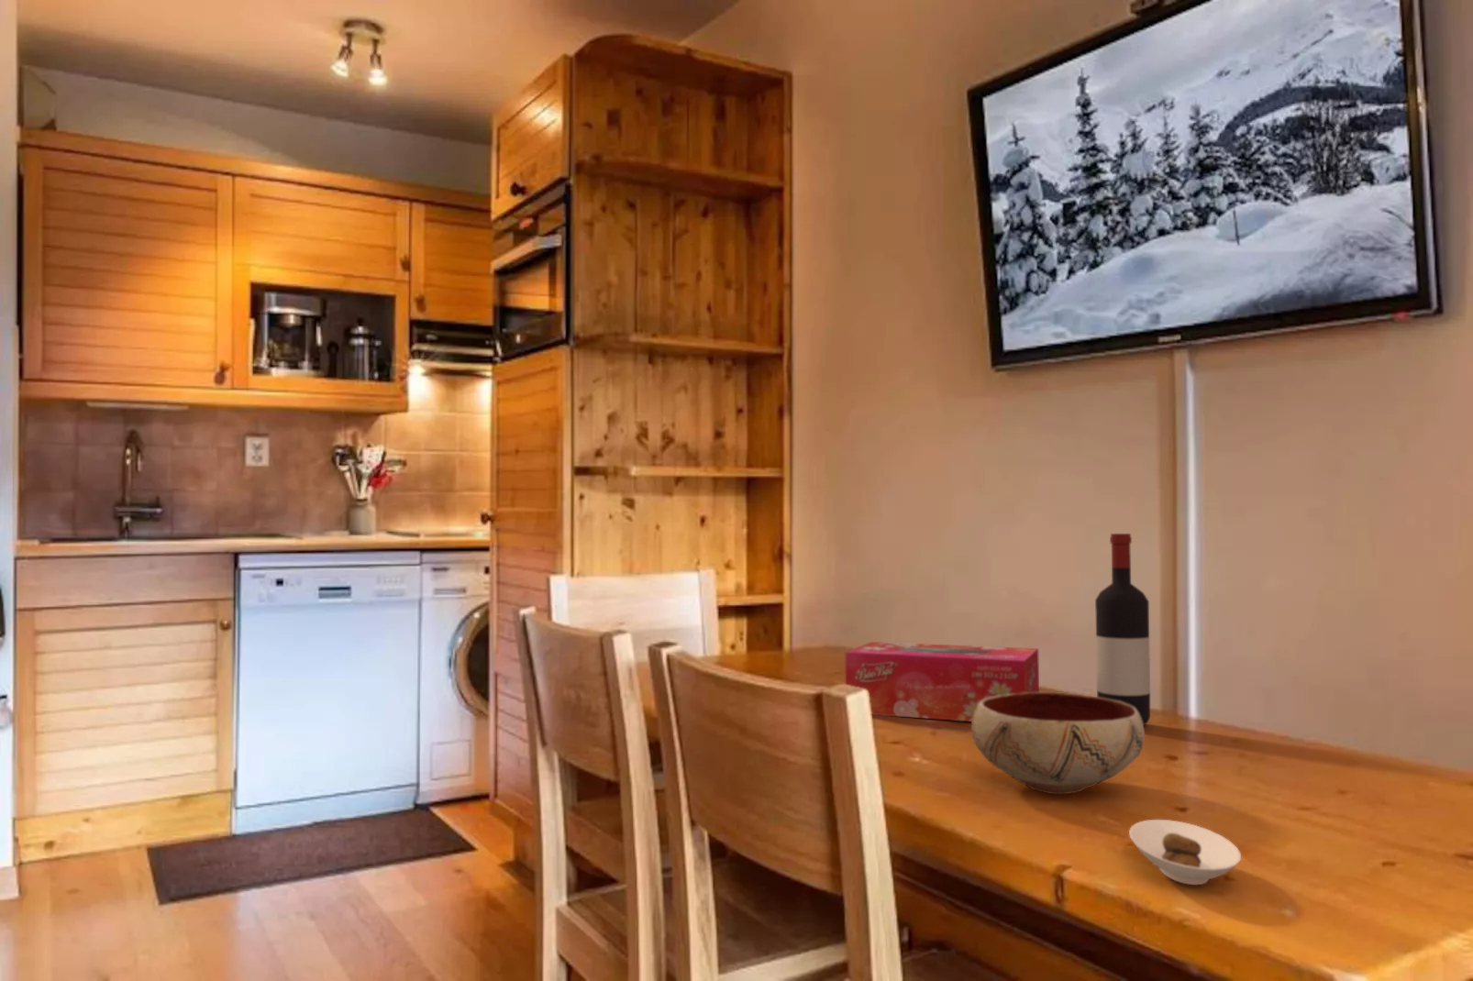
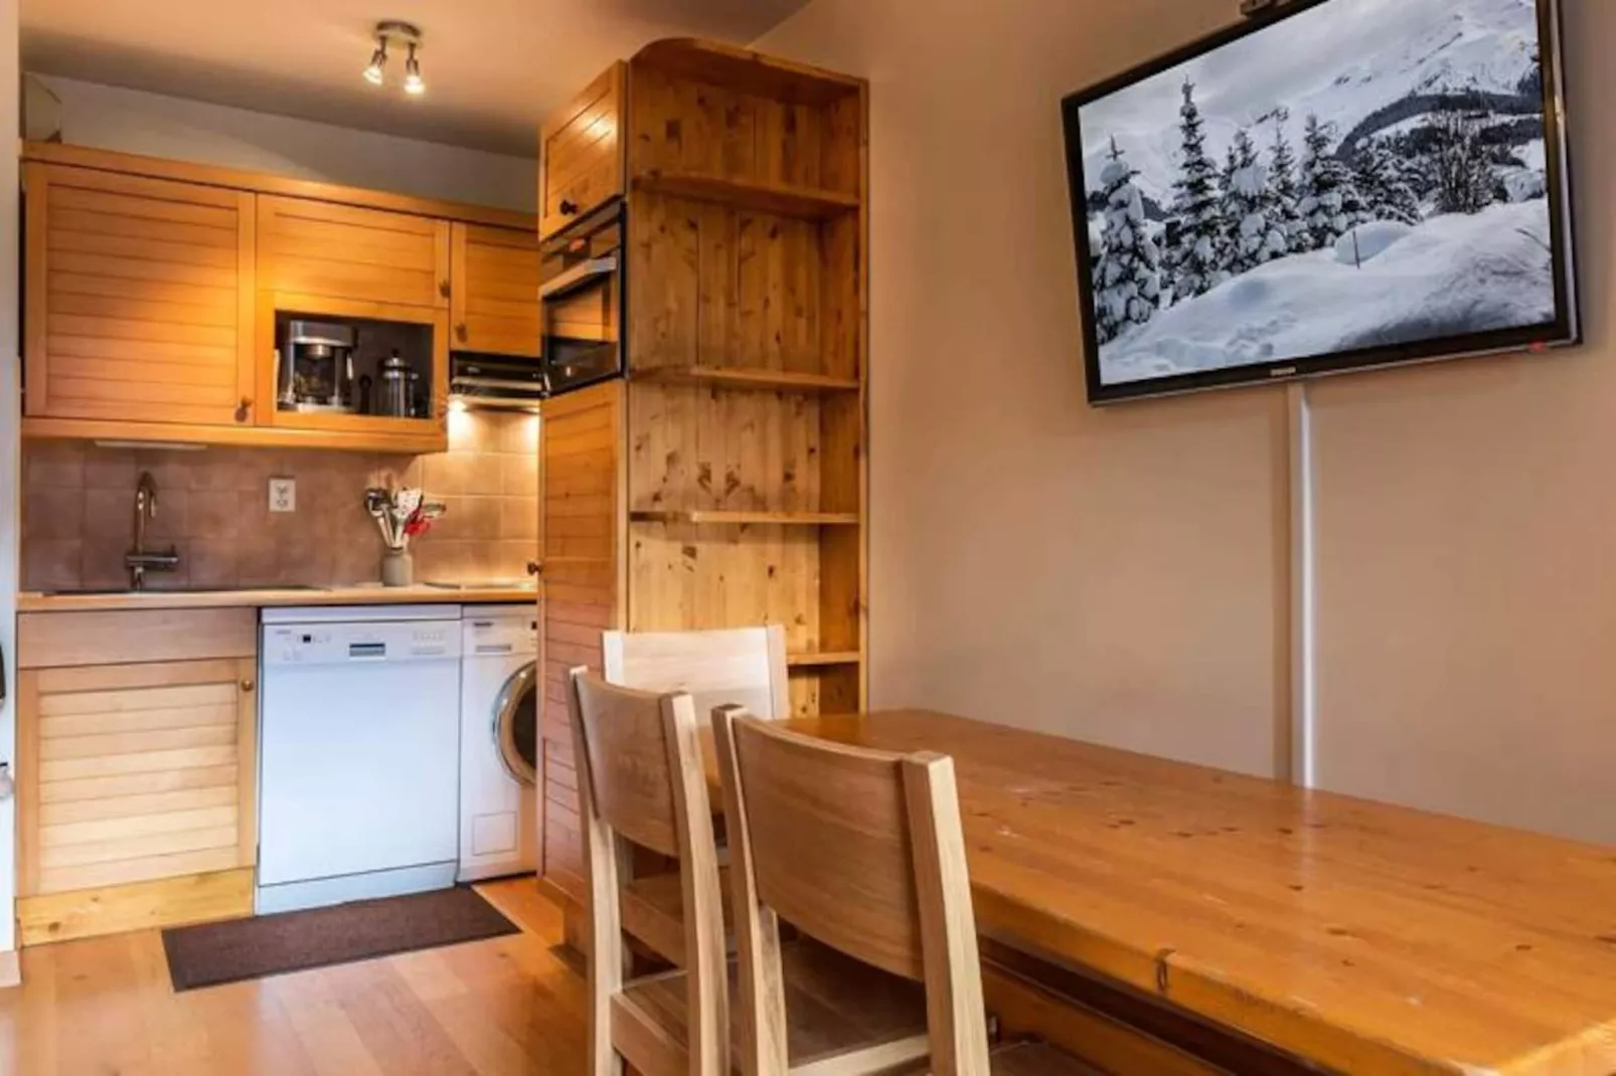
- tissue box (943, 680)
- wine bottle (1121, 628)
- saucer (1183, 854)
- bowl (1056, 746)
